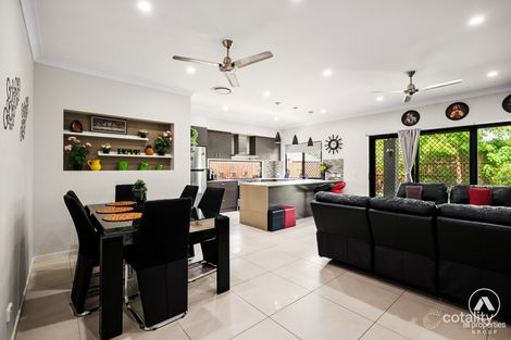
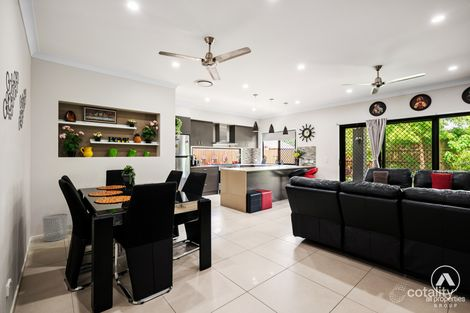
+ waste bin (55, 227)
